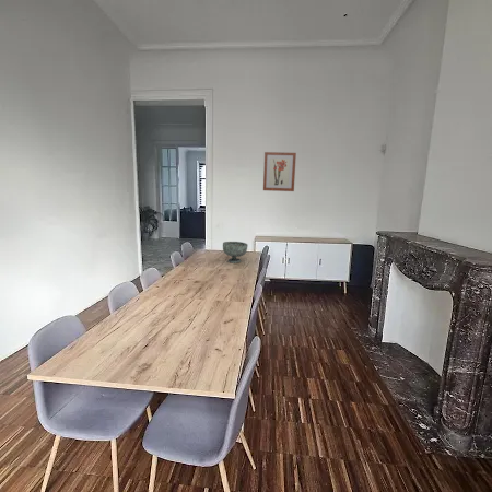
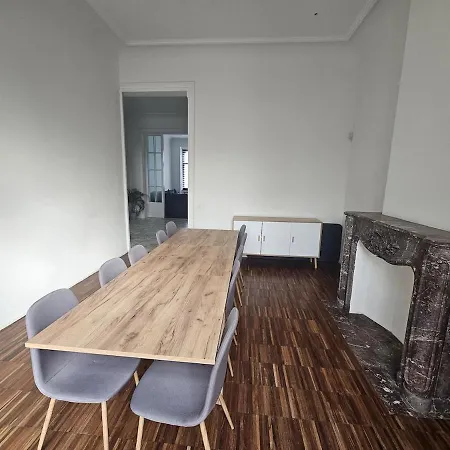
- decorative bowl (234, 251)
- wall art (279, 172)
